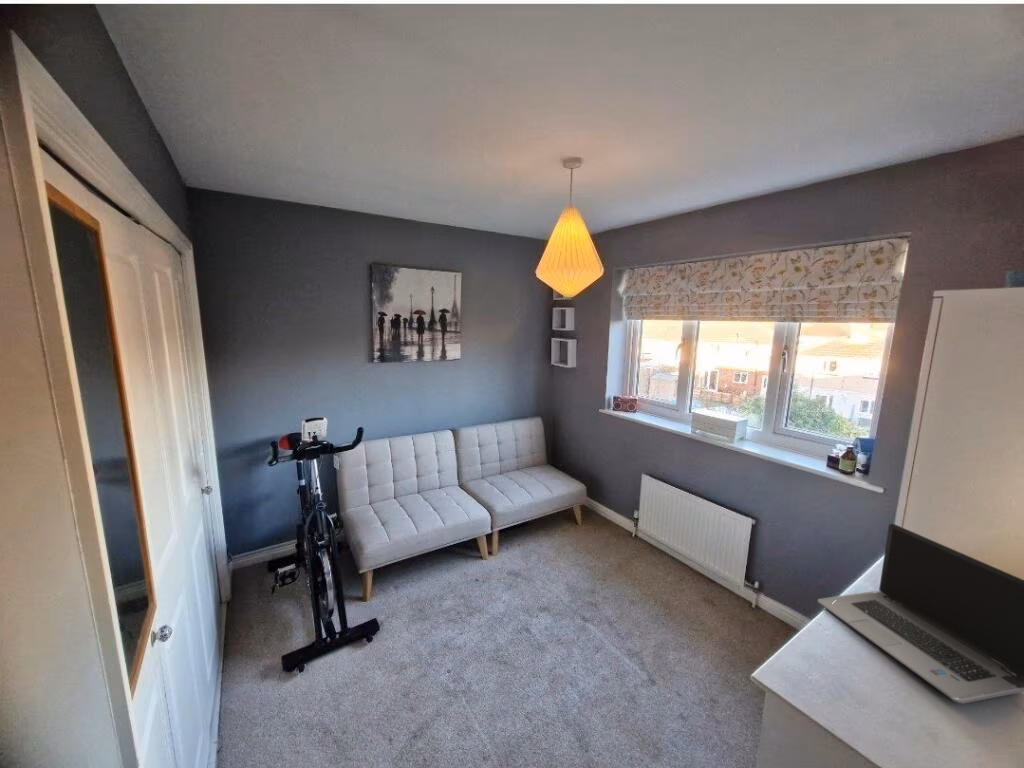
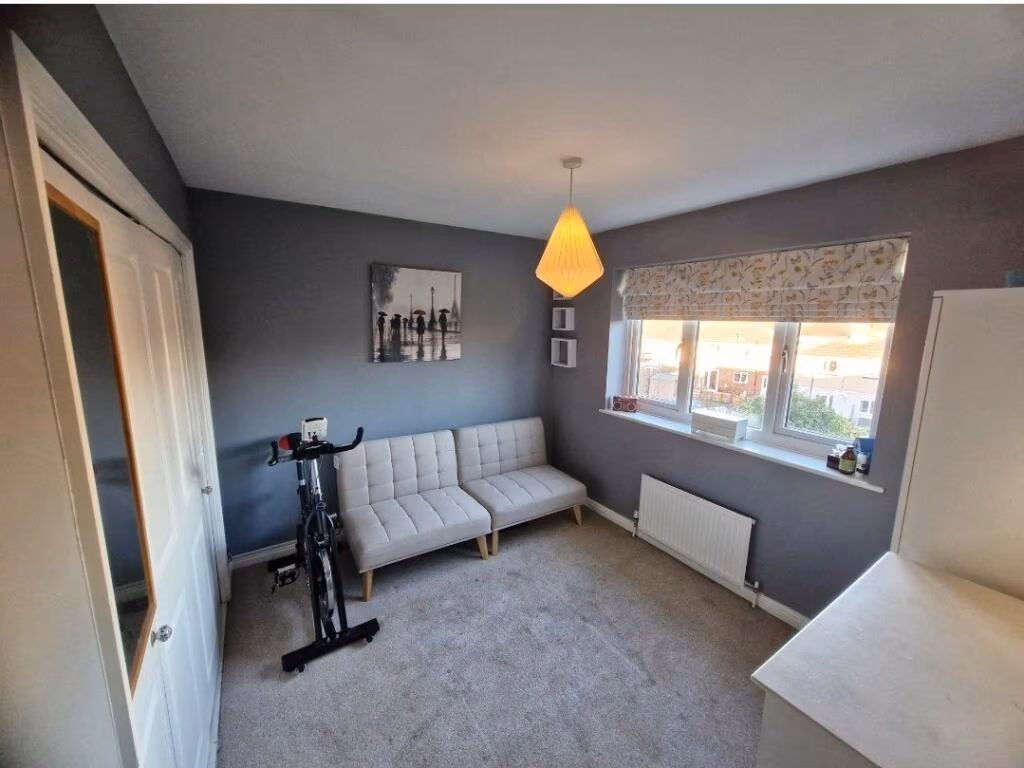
- laptop computer (918, 600)
